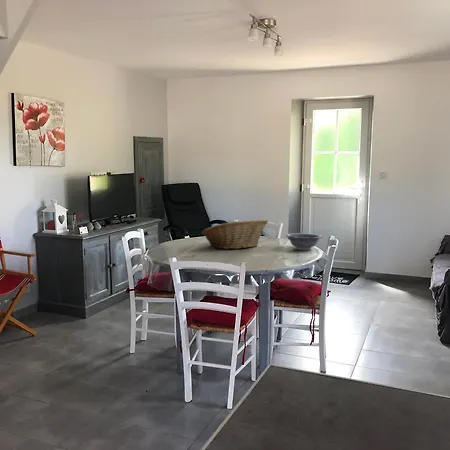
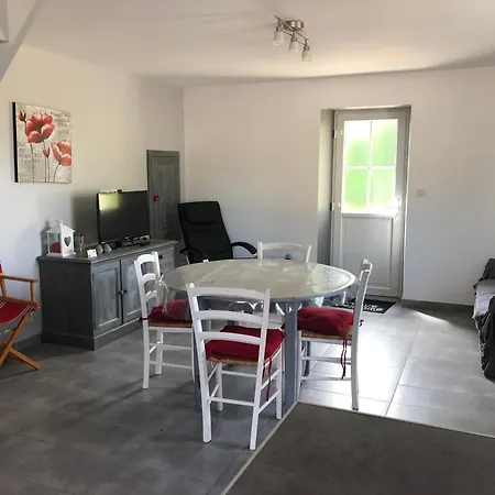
- decorative bowl (303, 242)
- fruit basket (235, 232)
